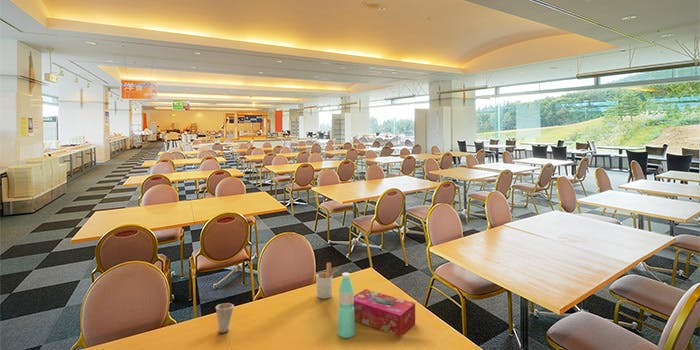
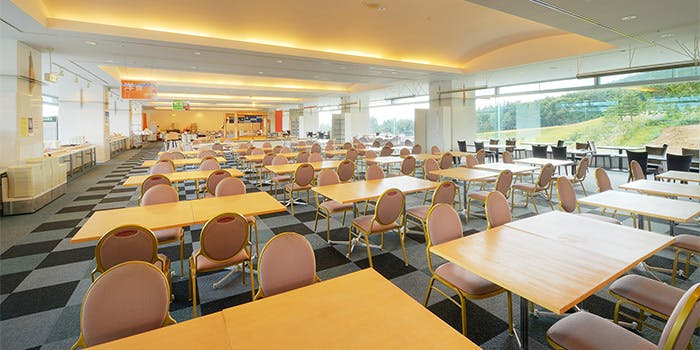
- cup (225, 317)
- utensil holder (328, 280)
- water bottle (346, 303)
- tissue box (381, 310)
